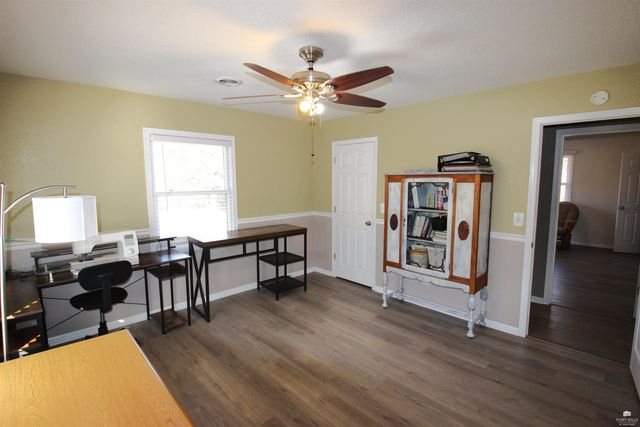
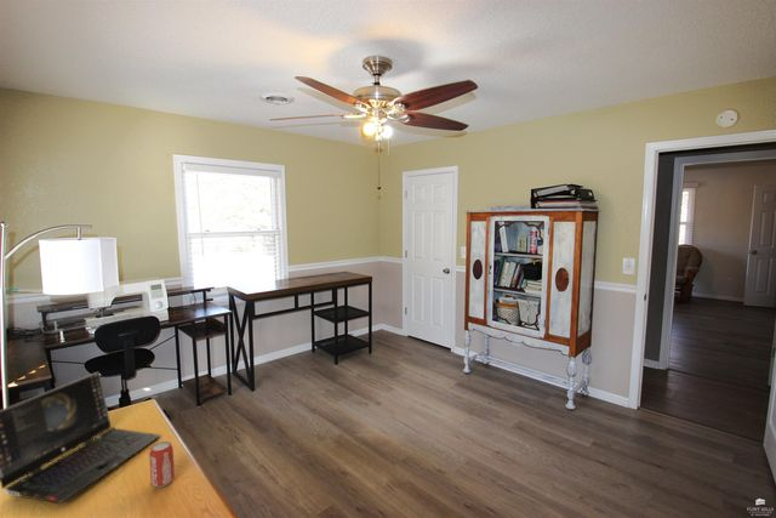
+ laptop computer (82, 428)
+ beverage can (161, 463)
